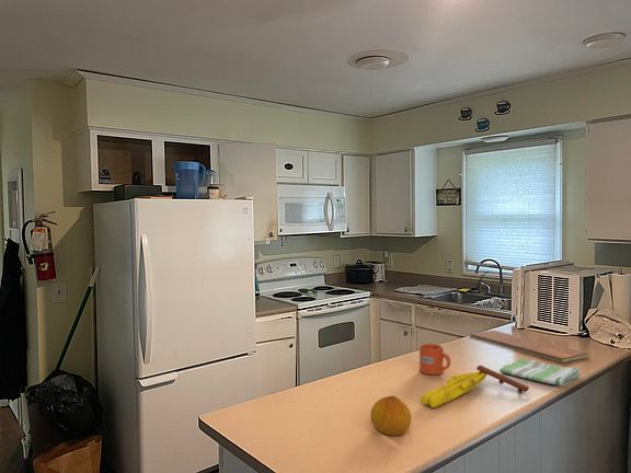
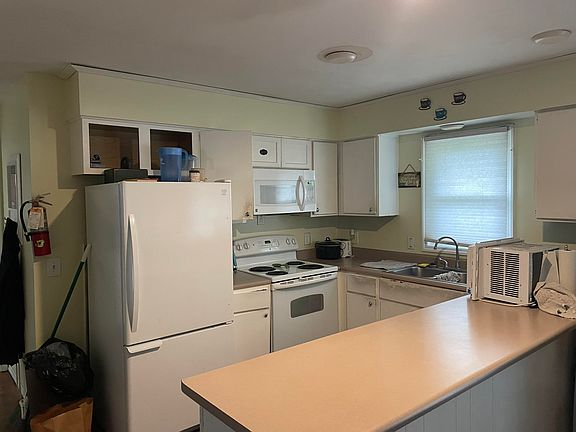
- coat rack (473, 387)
- chopping board (524, 344)
- fruit (391, 414)
- mug (435, 359)
- dish towel (539, 370)
